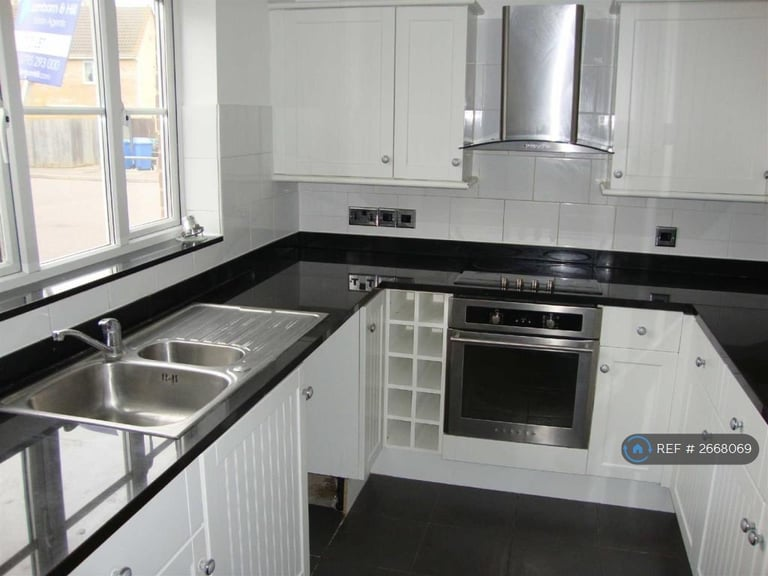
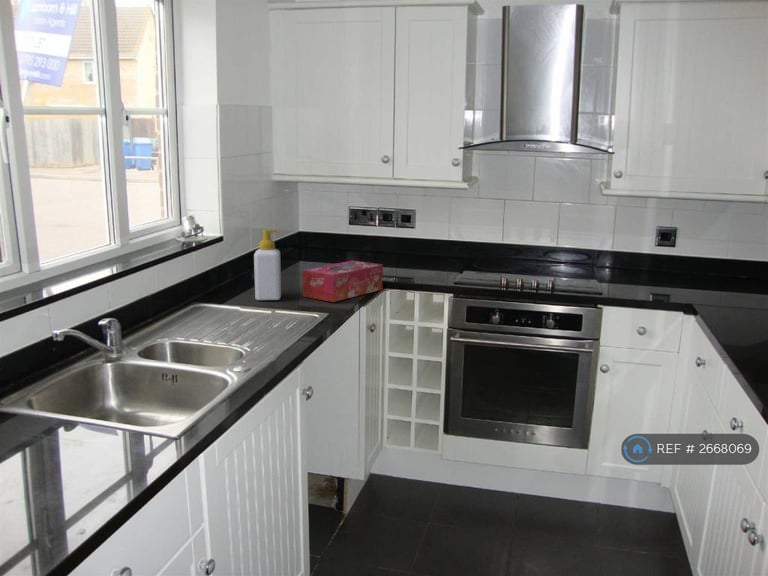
+ soap bottle (267, 264)
+ tissue box (343, 280)
